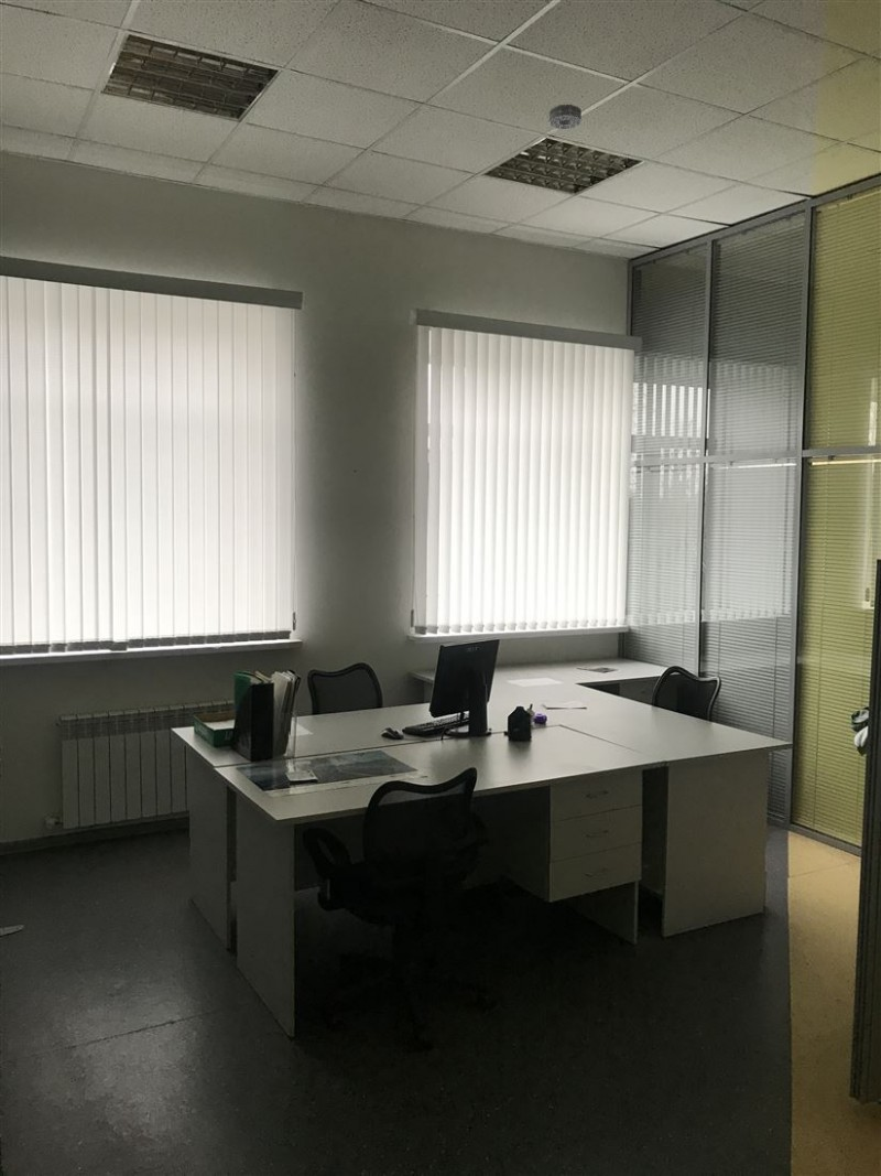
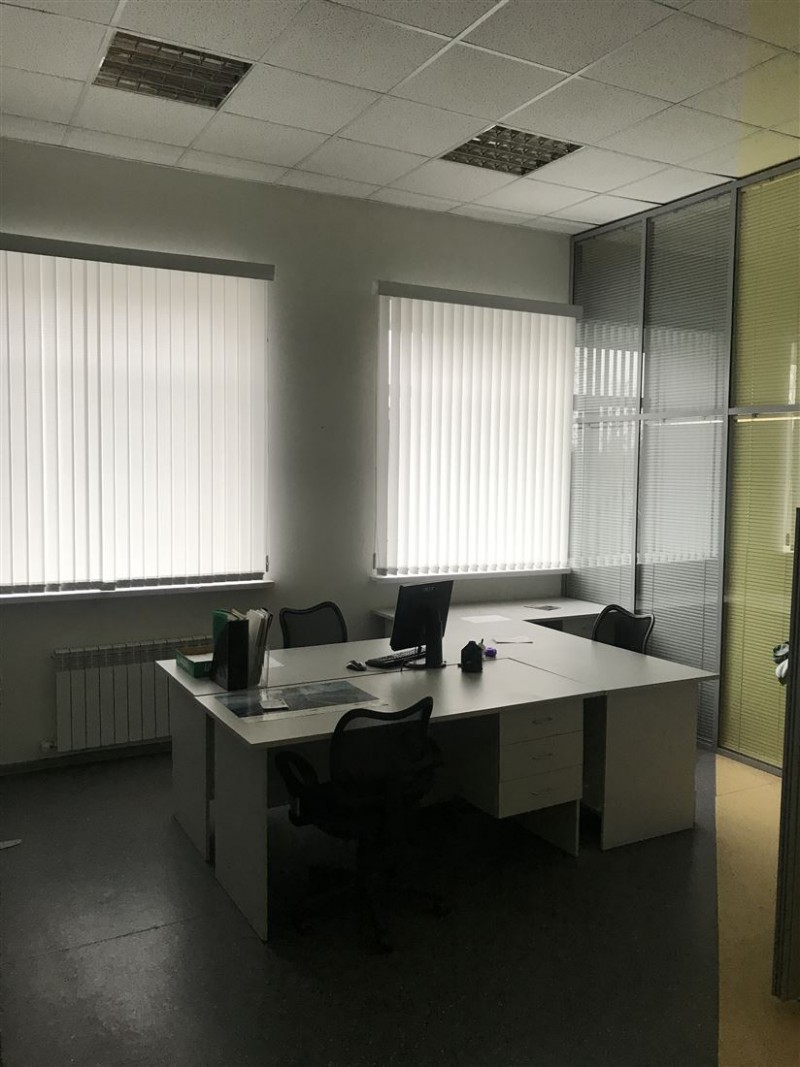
- smoke detector (565, 116)
